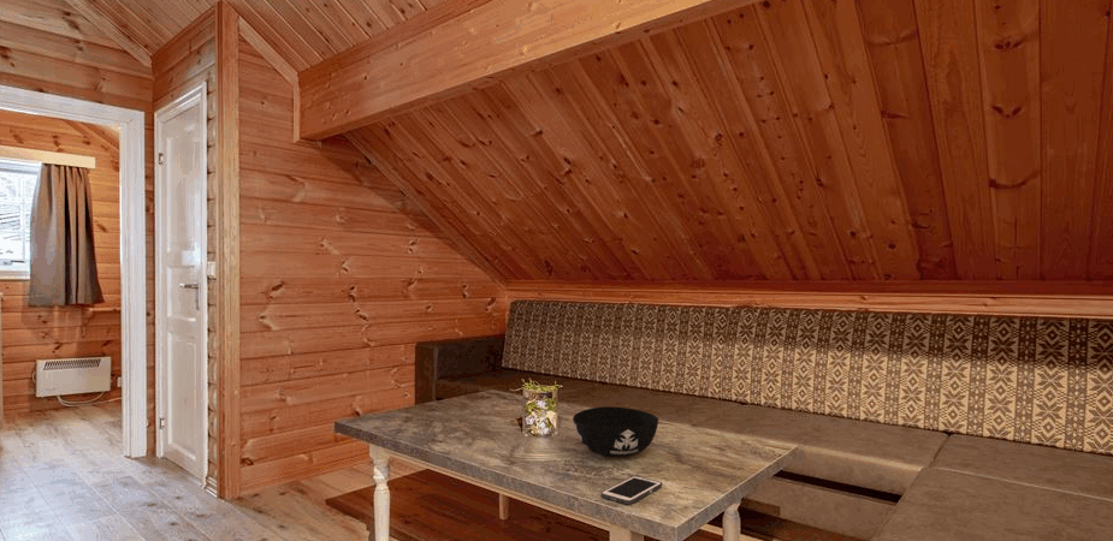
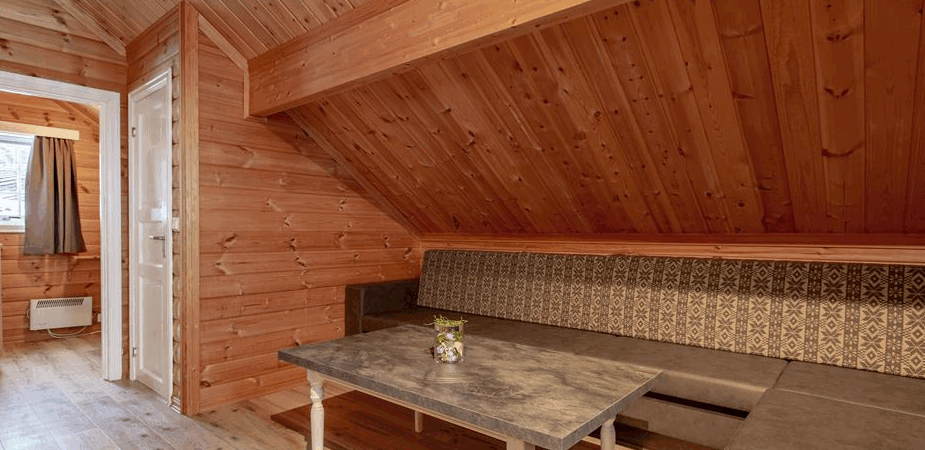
- bowl (615, 434)
- cell phone (632, 489)
